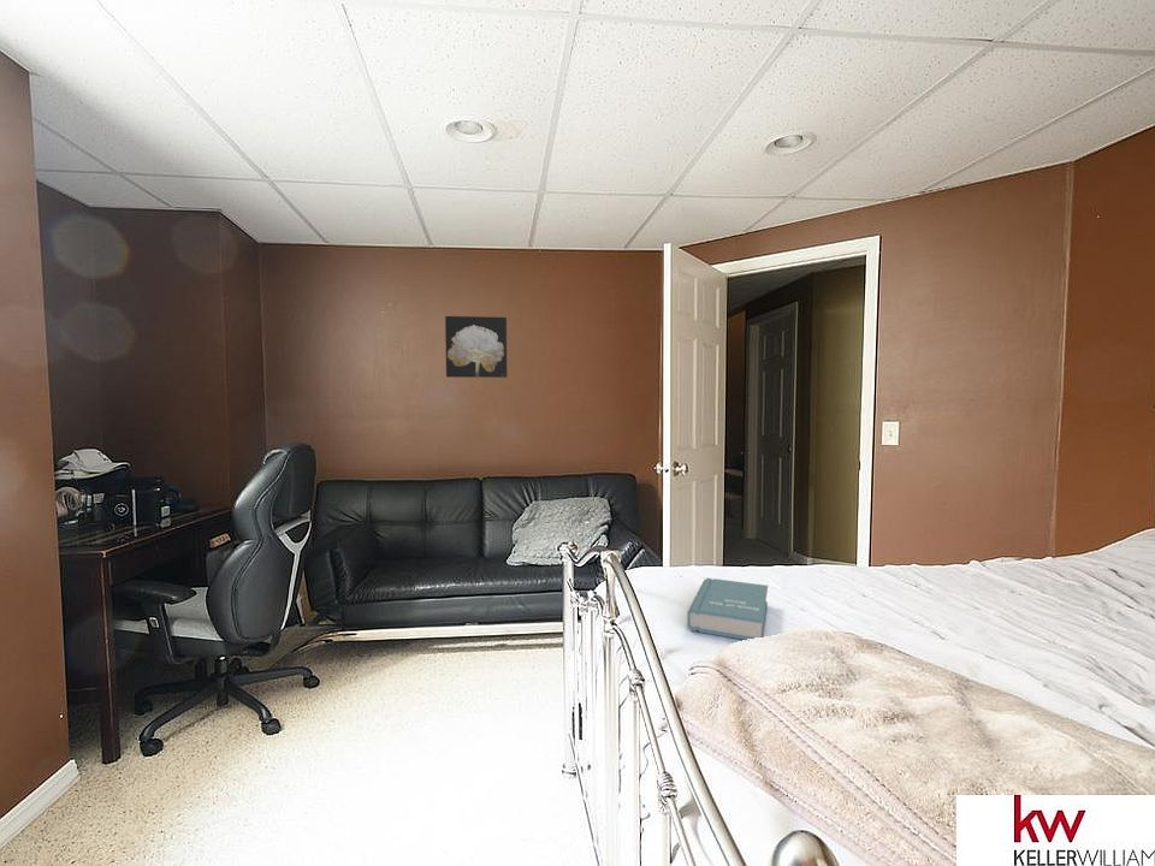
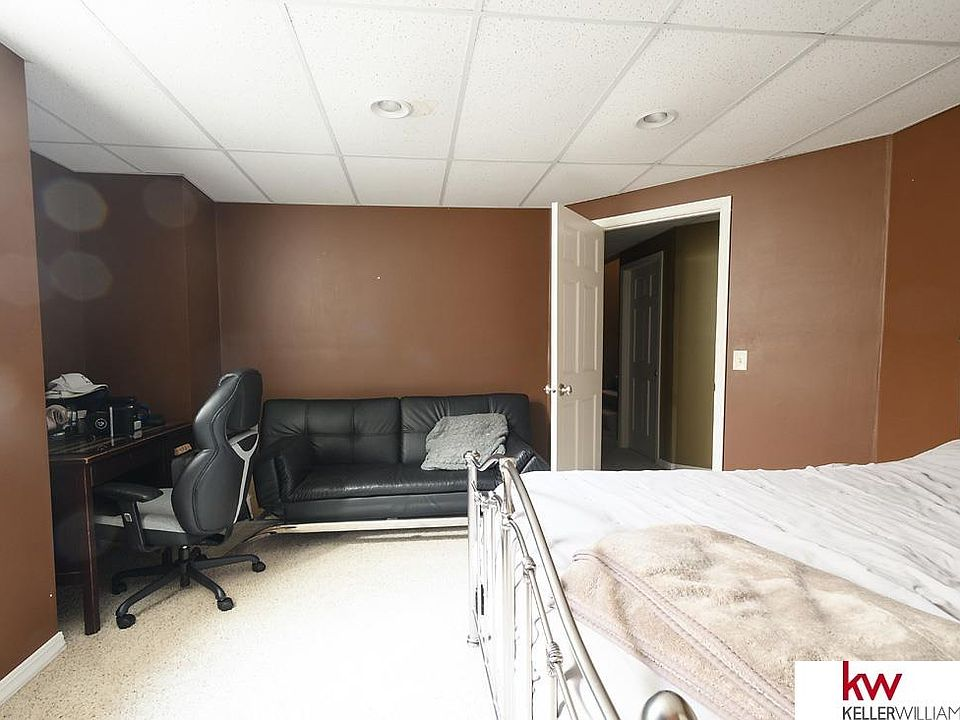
- book (729, 606)
- wall art (476, 346)
